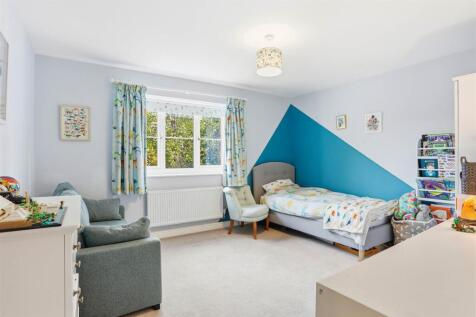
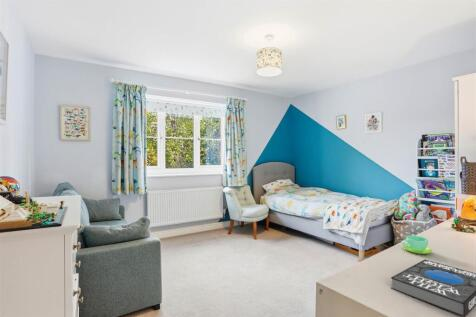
+ cup (416, 244)
+ book (441, 282)
